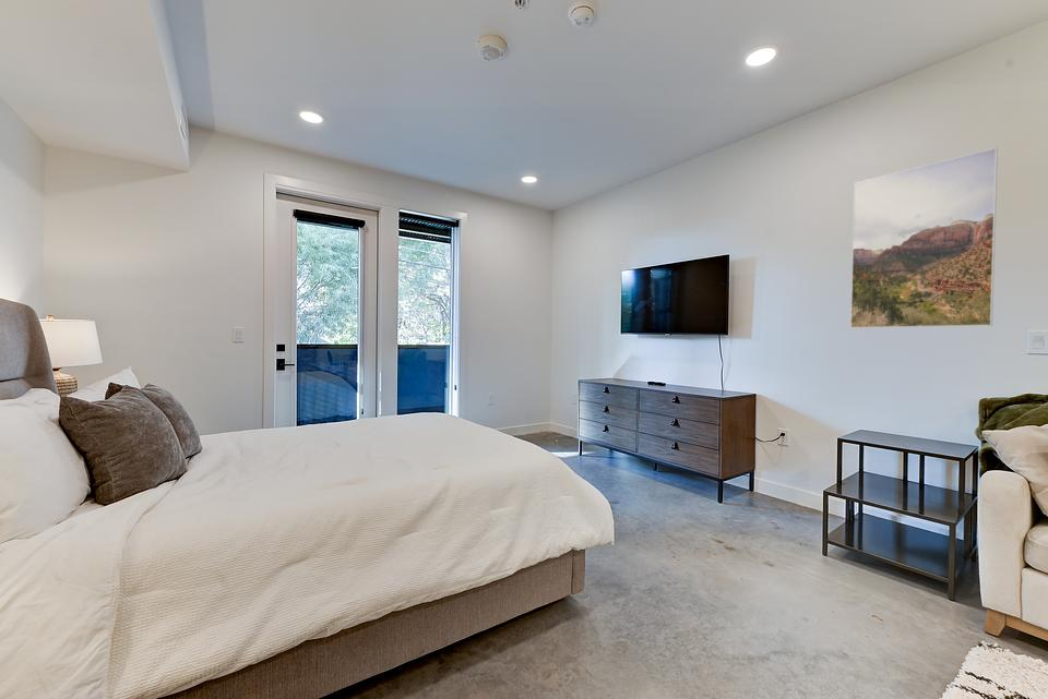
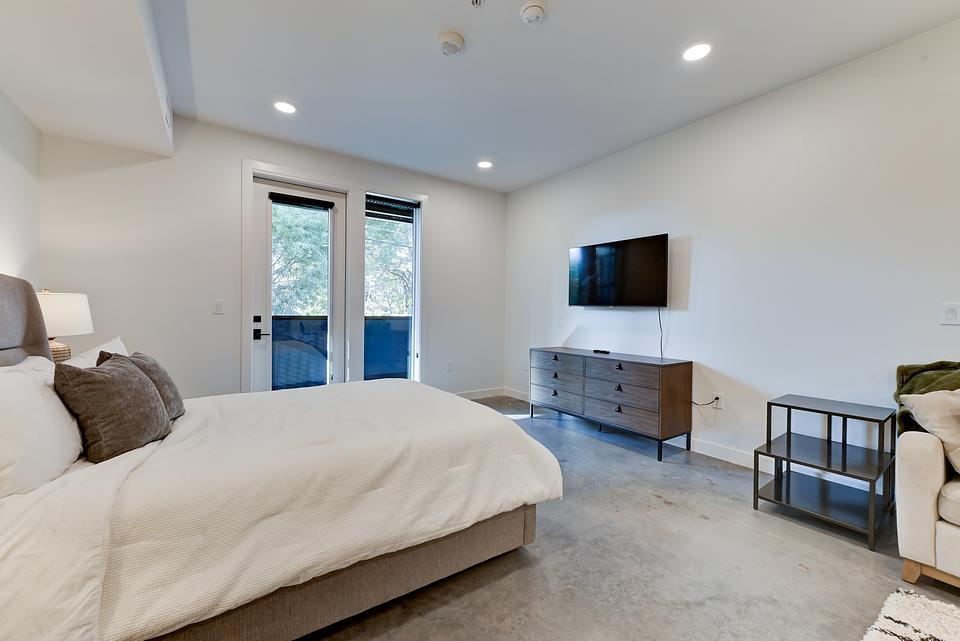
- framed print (916, 246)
